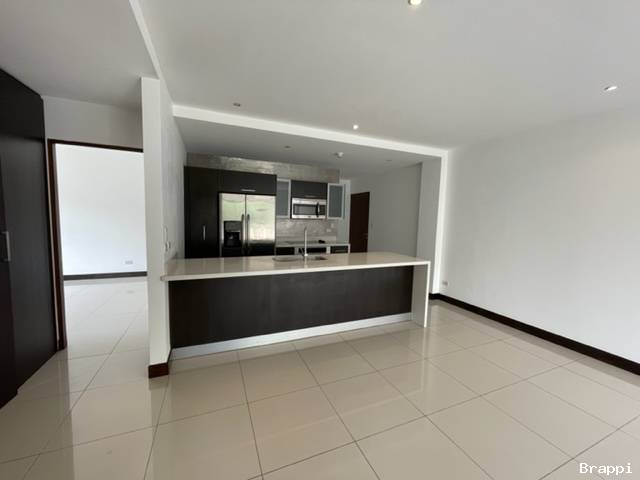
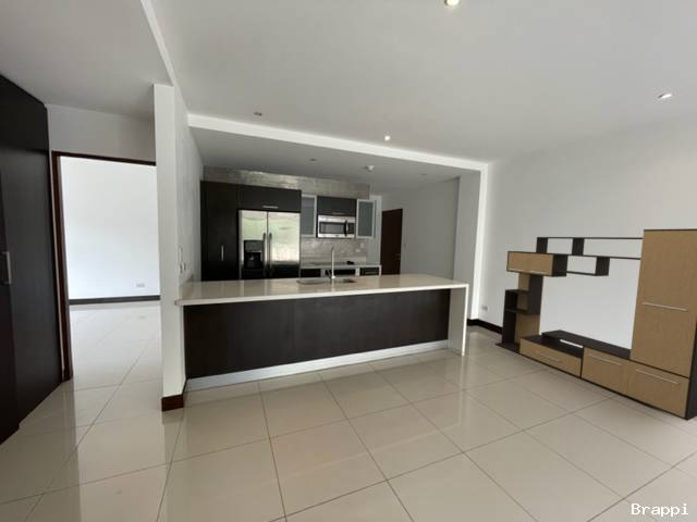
+ media console (582, 274)
